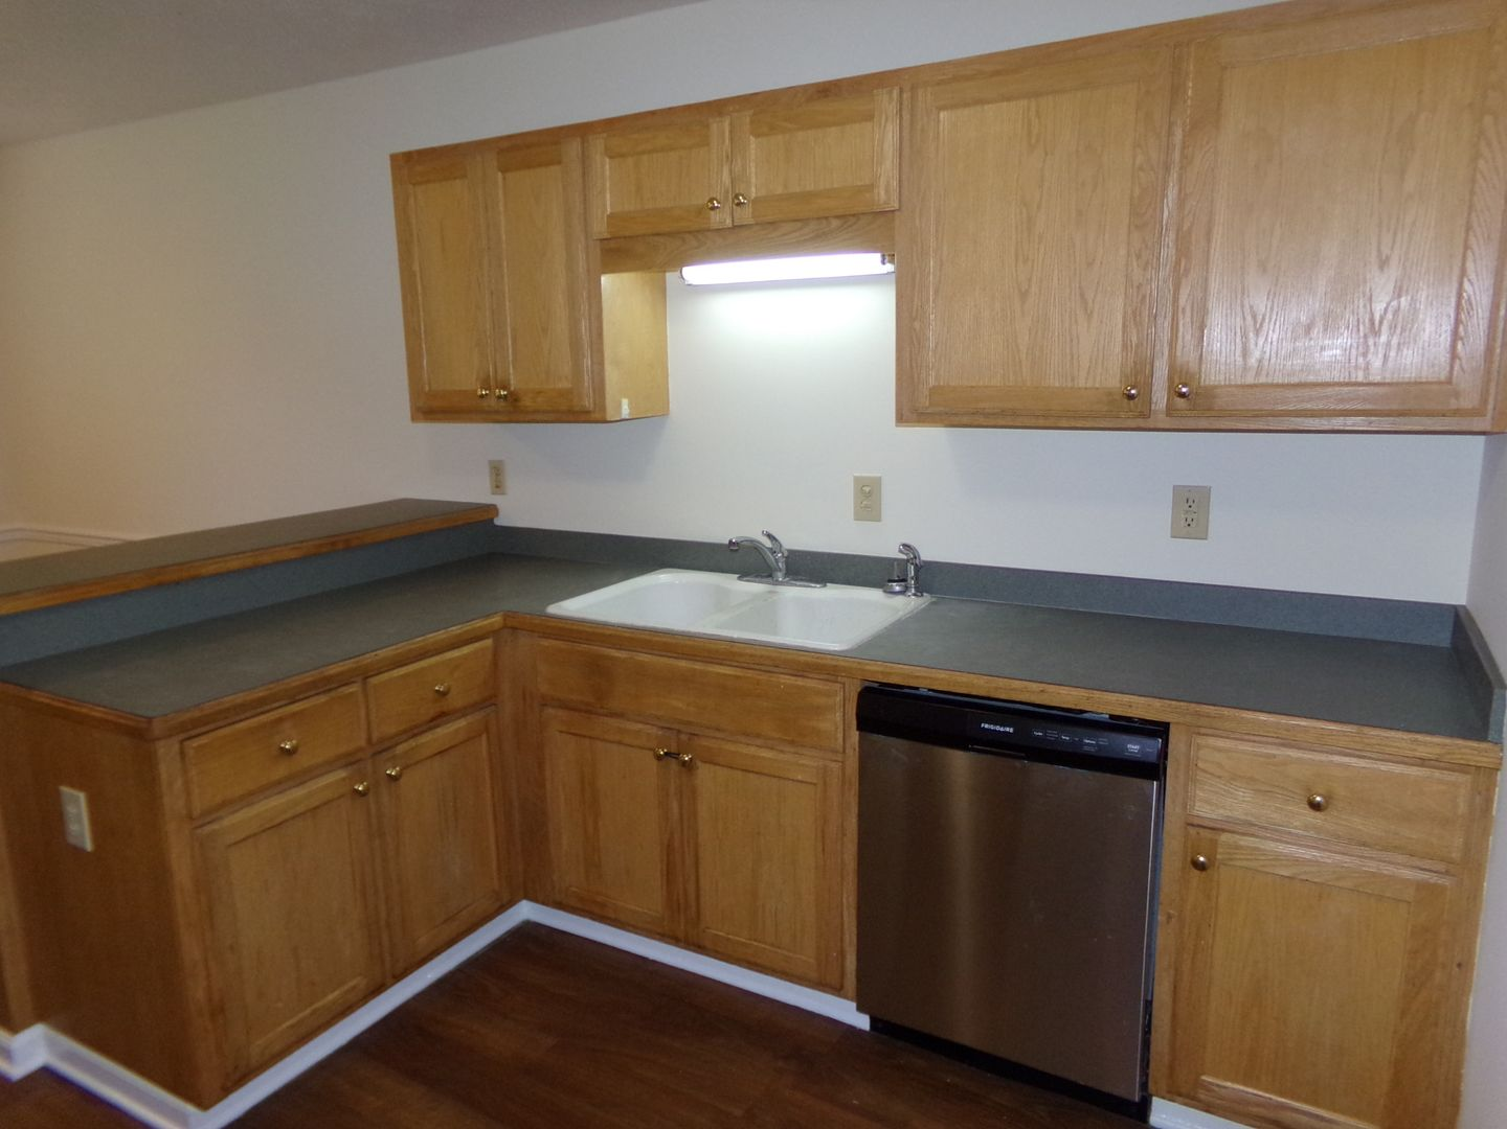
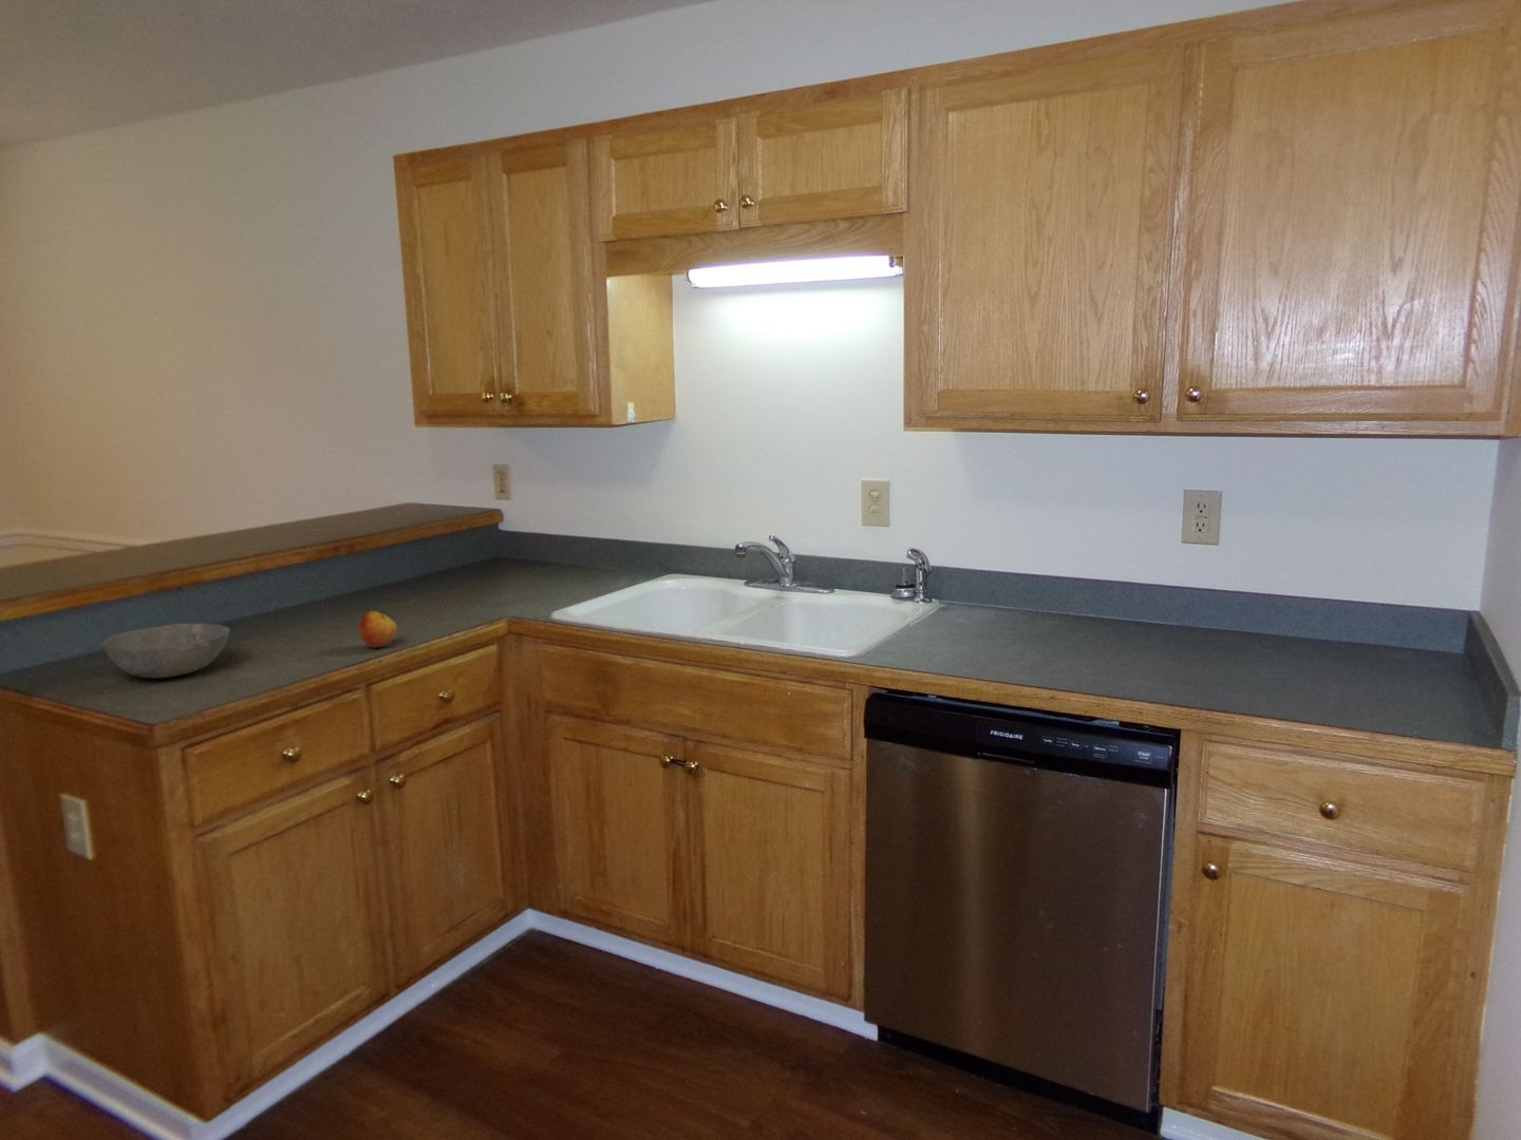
+ bowl (169, 653)
+ apple (378, 629)
